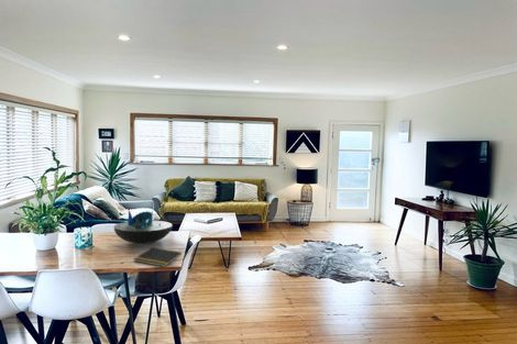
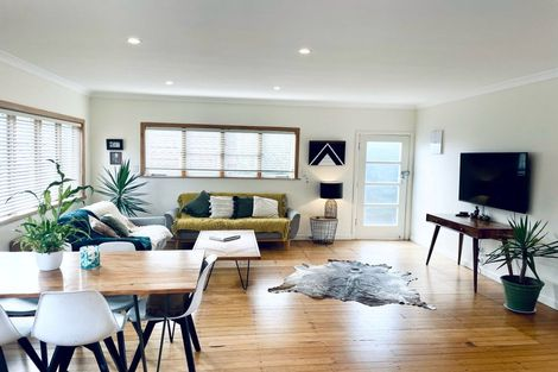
- decorative bowl (143, 225)
- notepad (157, 256)
